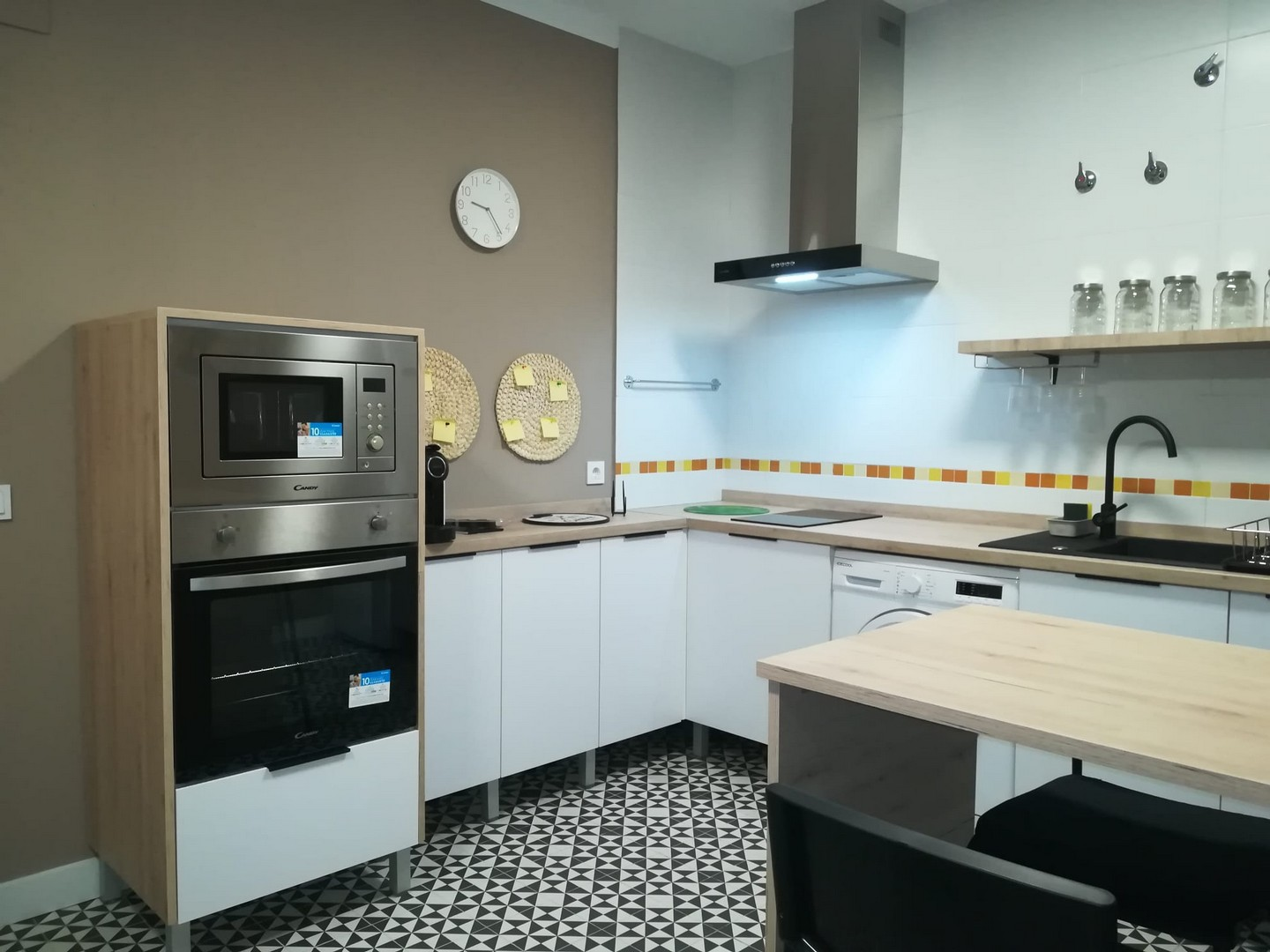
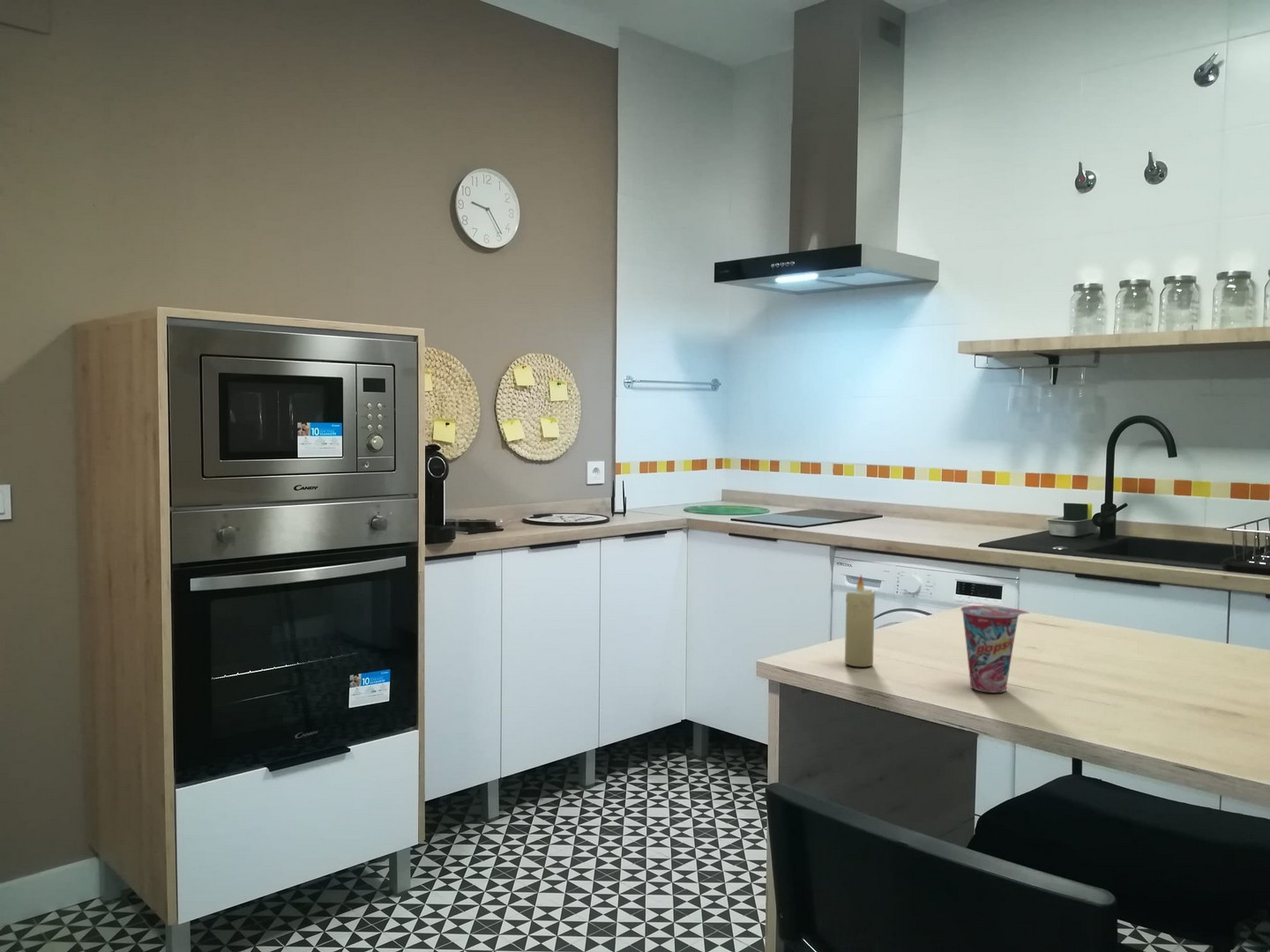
+ cup (991, 649)
+ candle (859, 619)
